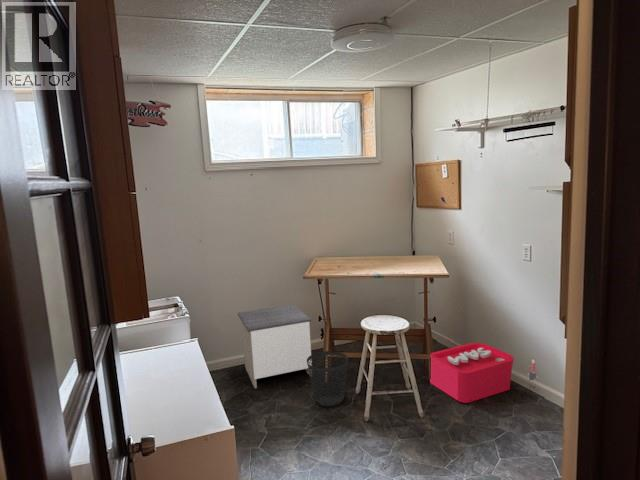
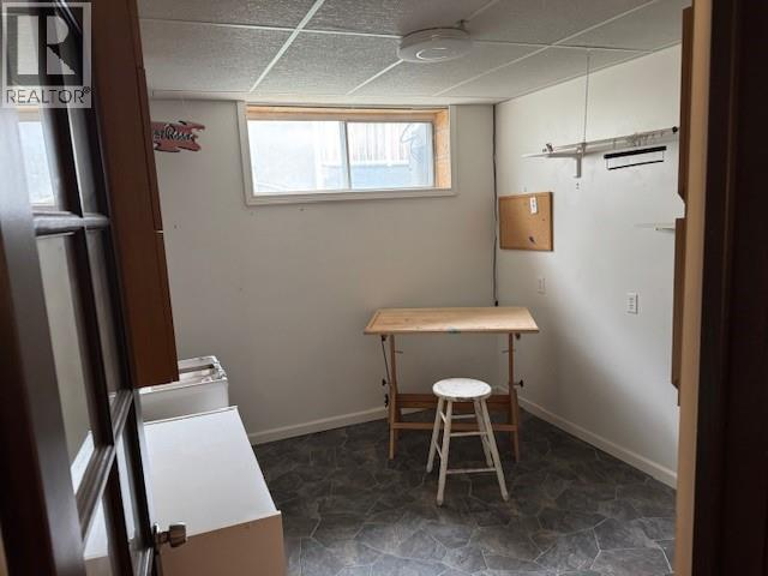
- nightstand (274, 343)
- storage bin (479, 370)
- wastebasket (327, 379)
